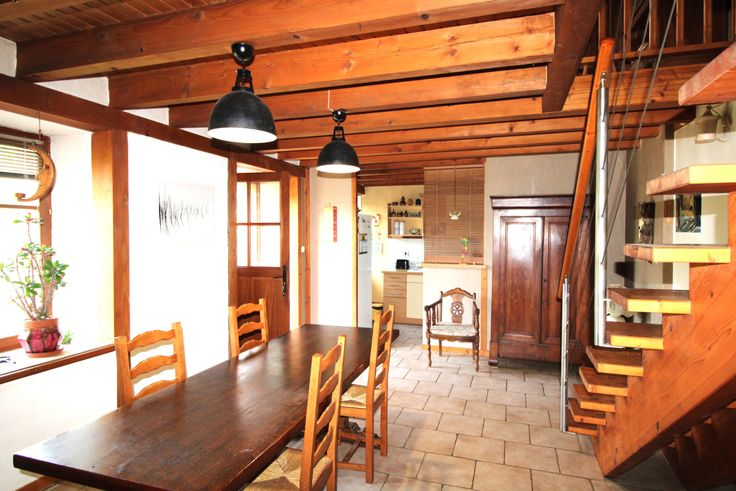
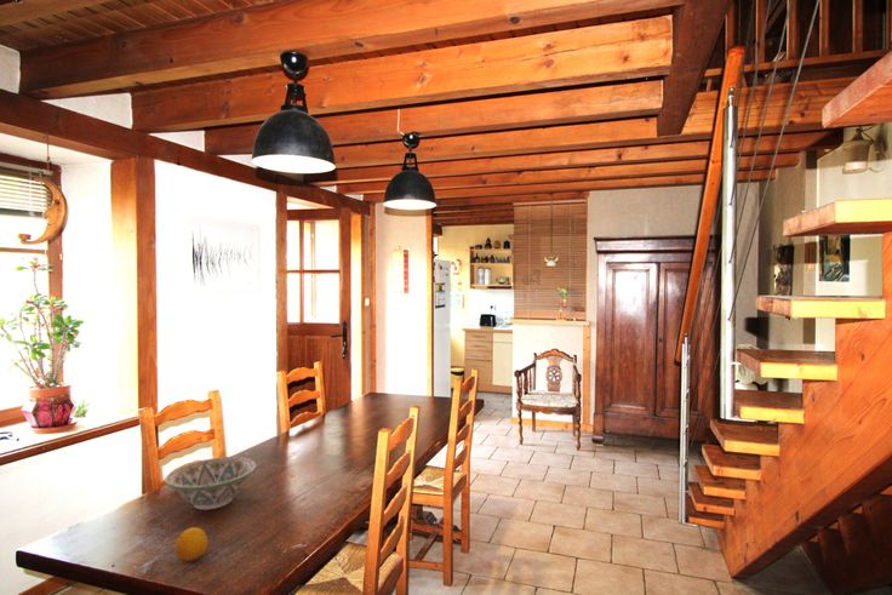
+ fruit (191, 543)
+ decorative bowl (212, 486)
